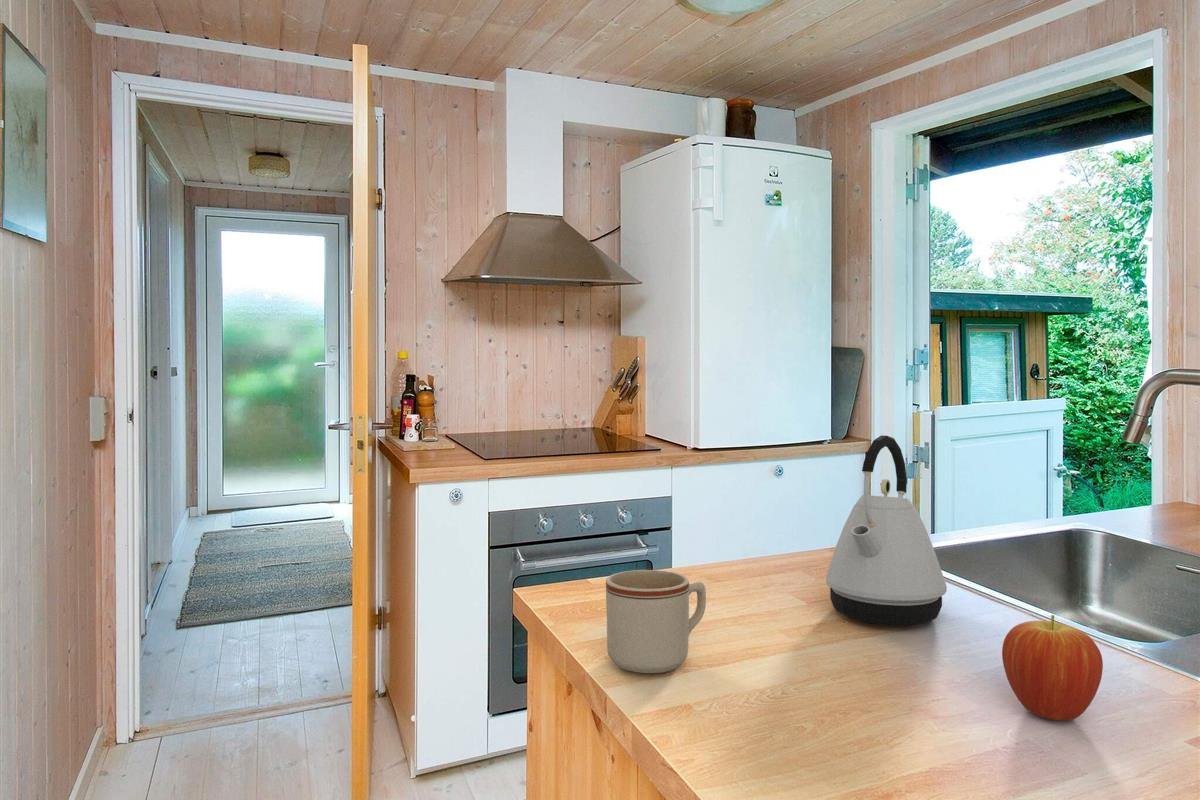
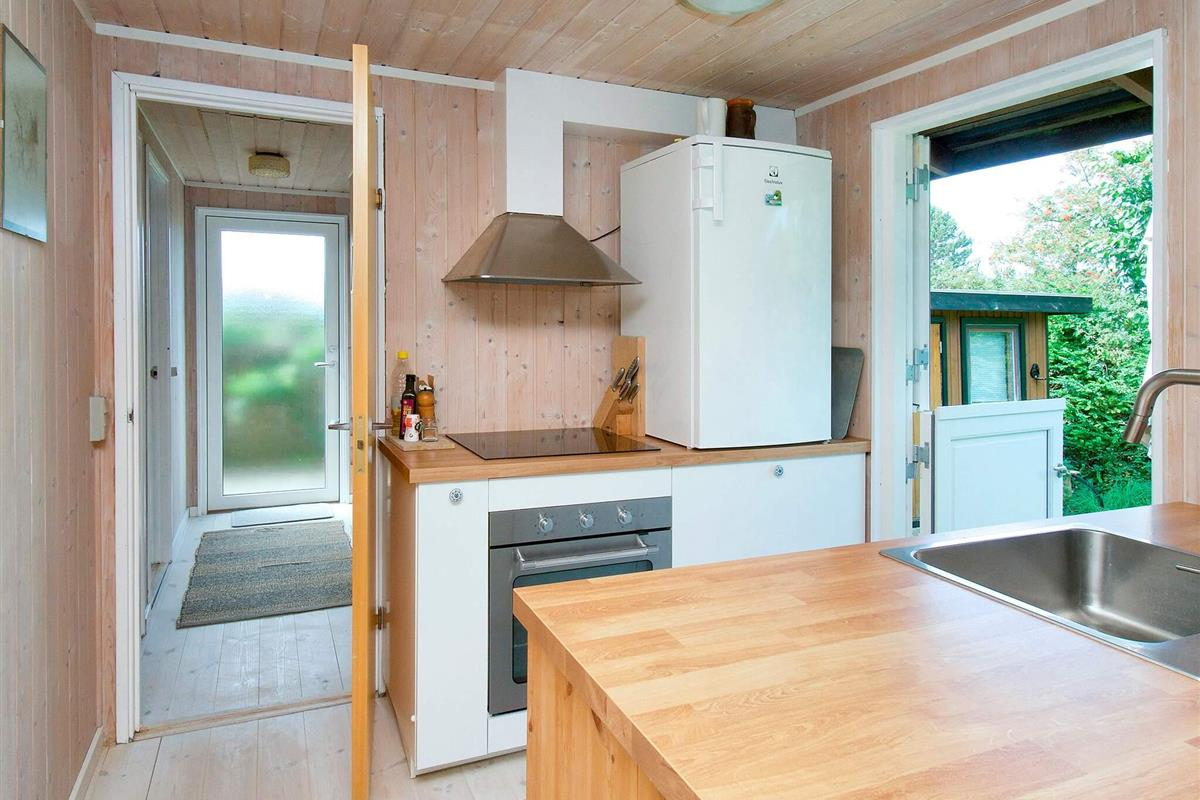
- mug (659, 618)
- fruit (1050, 664)
- kettle (883, 525)
